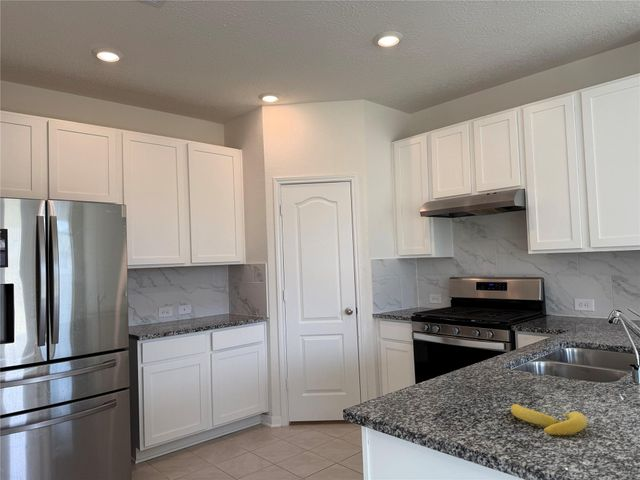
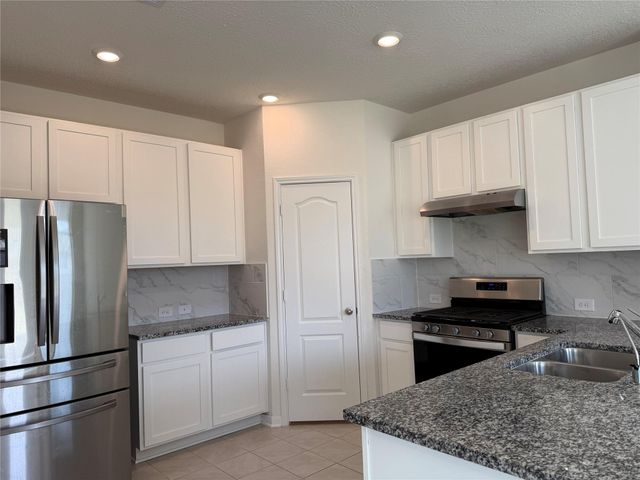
- banana (547, 415)
